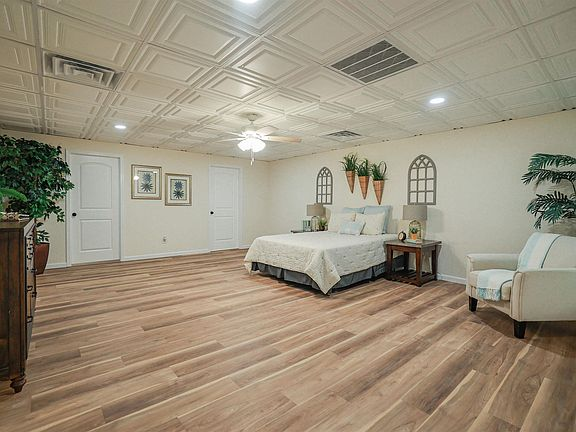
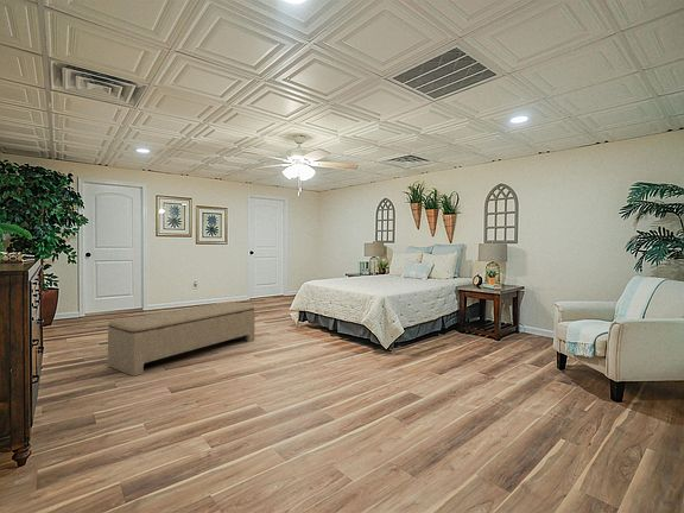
+ bench (190, 331)
